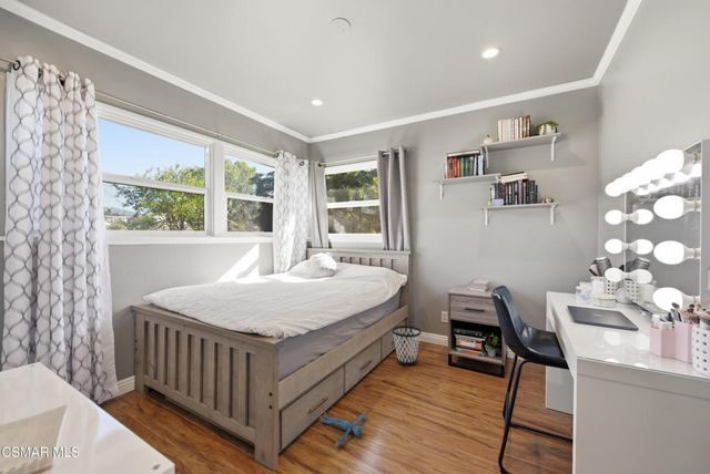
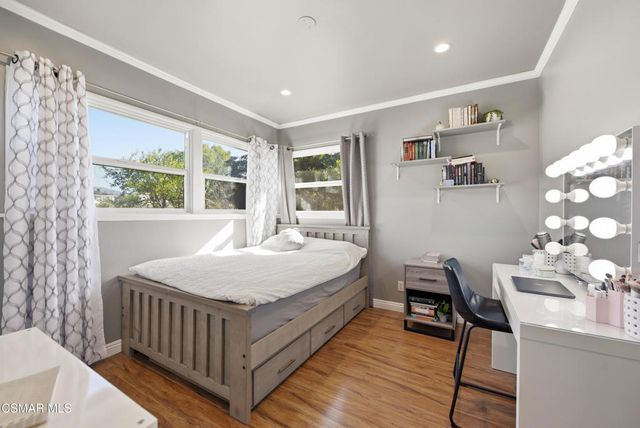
- wastebasket (407, 346)
- plush toy (341, 423)
